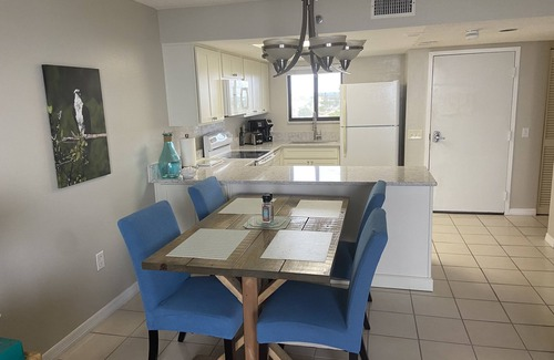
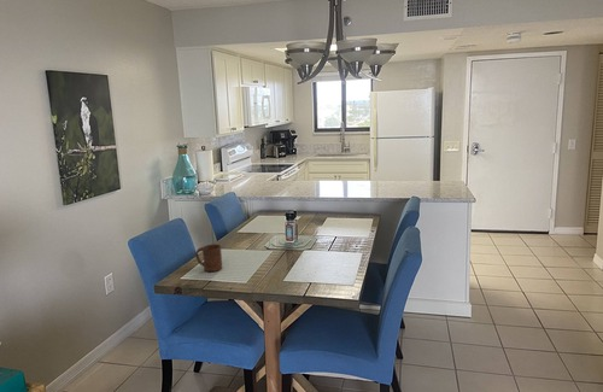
+ cup (209, 258)
